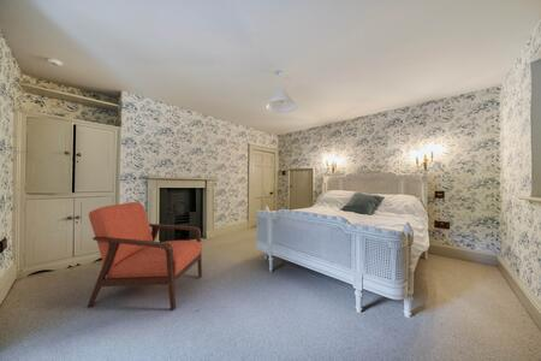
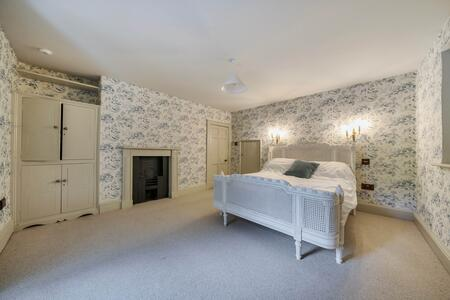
- chair (150, 247)
